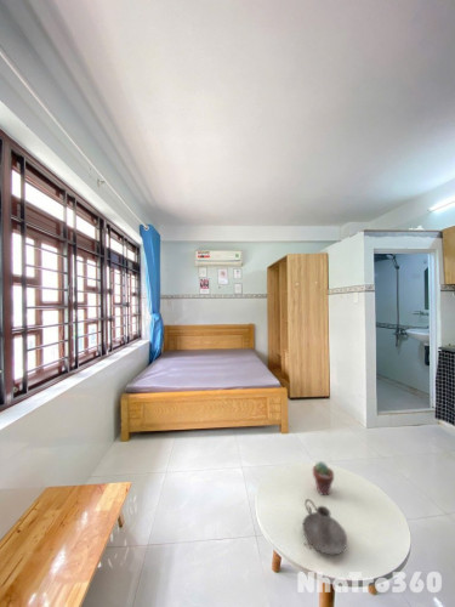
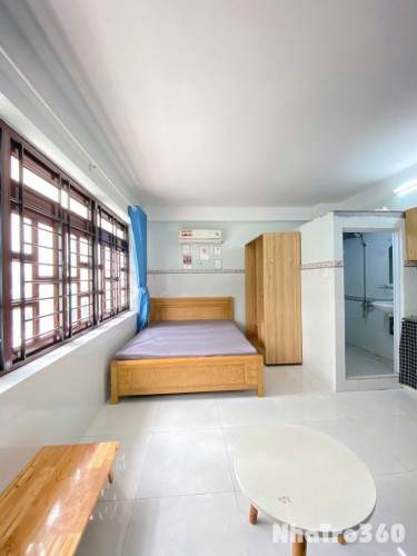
- candle holder (320, 520)
- potted succulent (323, 476)
